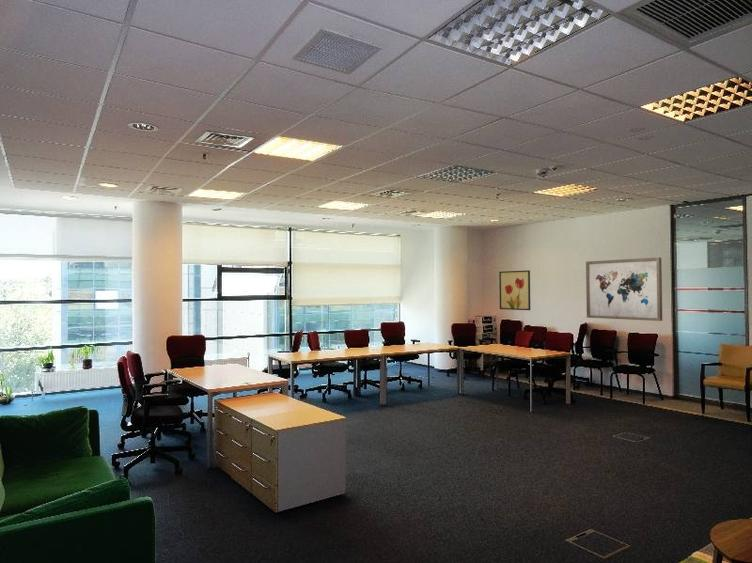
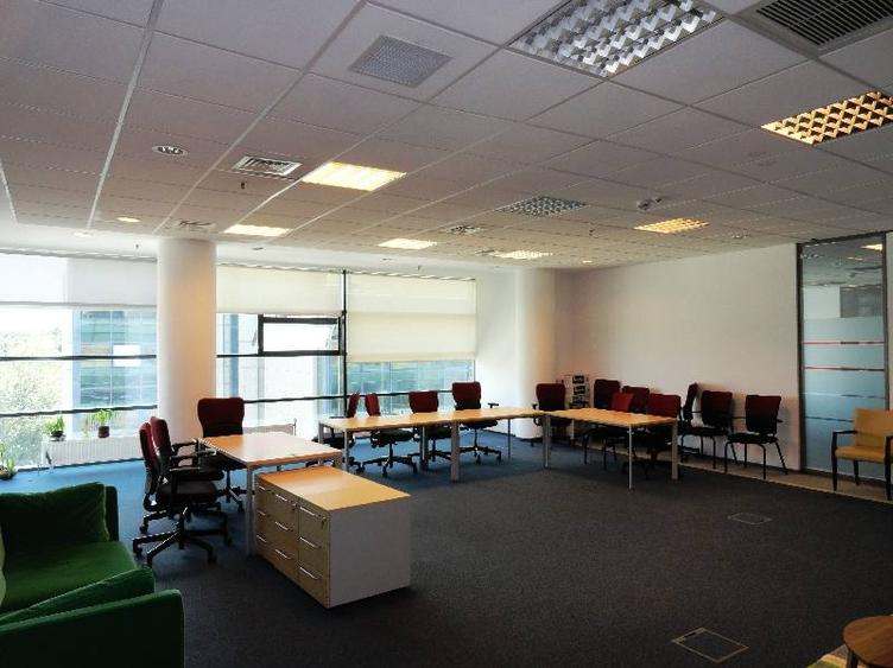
- wall art (621, 289)
- wall art (514, 290)
